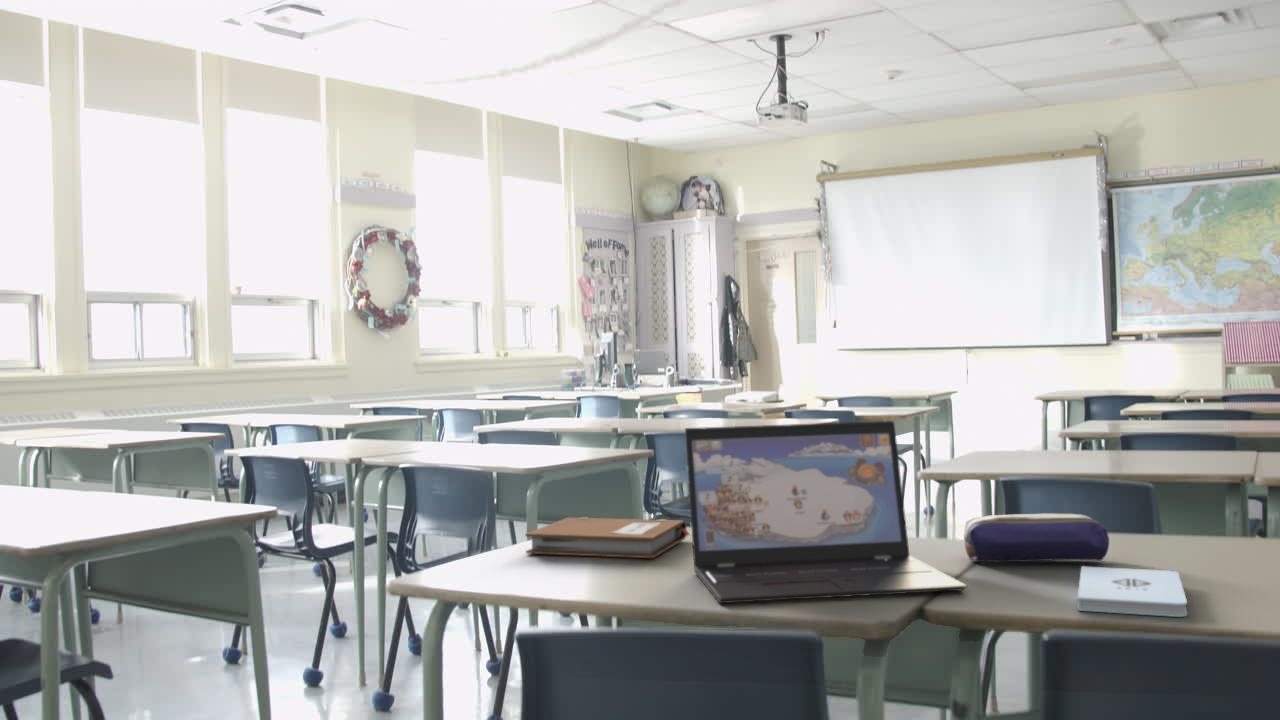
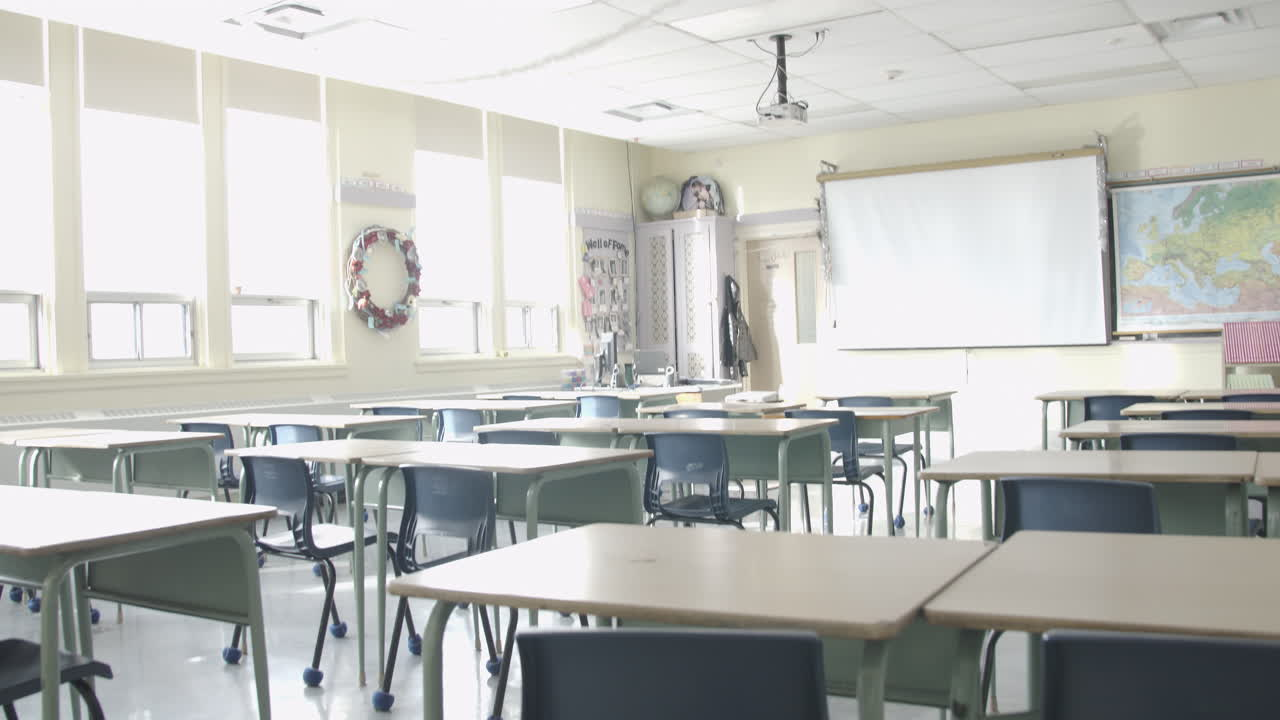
- notepad (1130, 589)
- pencil case (1035, 538)
- notebook (612, 535)
- laptop (815, 504)
